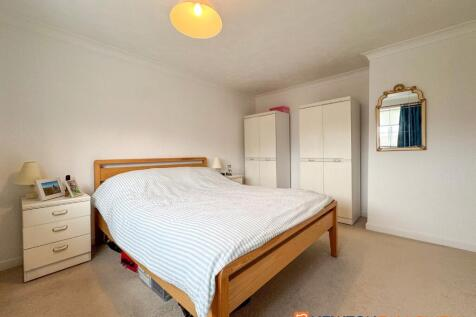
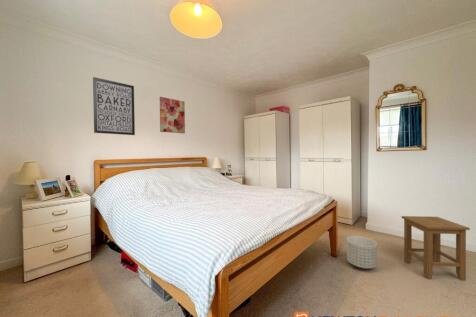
+ wall art (115, 108)
+ wall art (172, 116)
+ planter (361, 253)
+ stool (432, 245)
